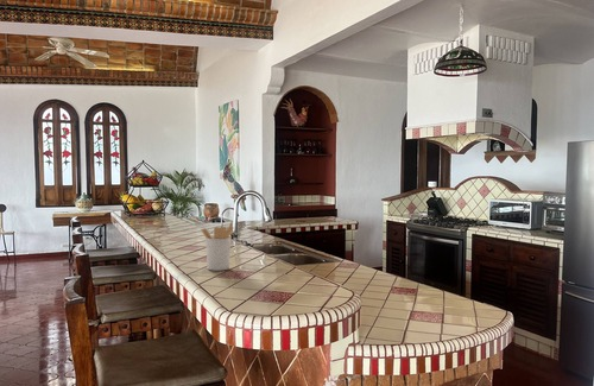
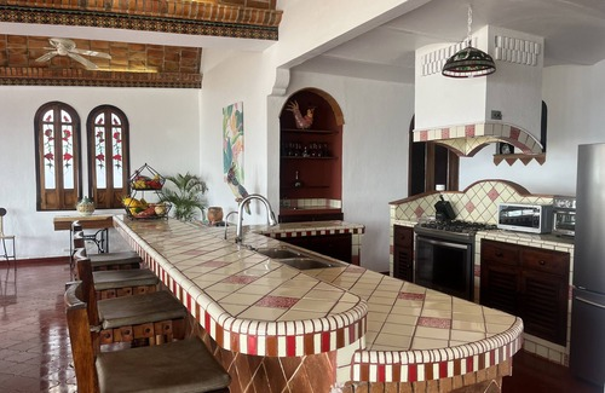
- utensil holder (220, 246)
